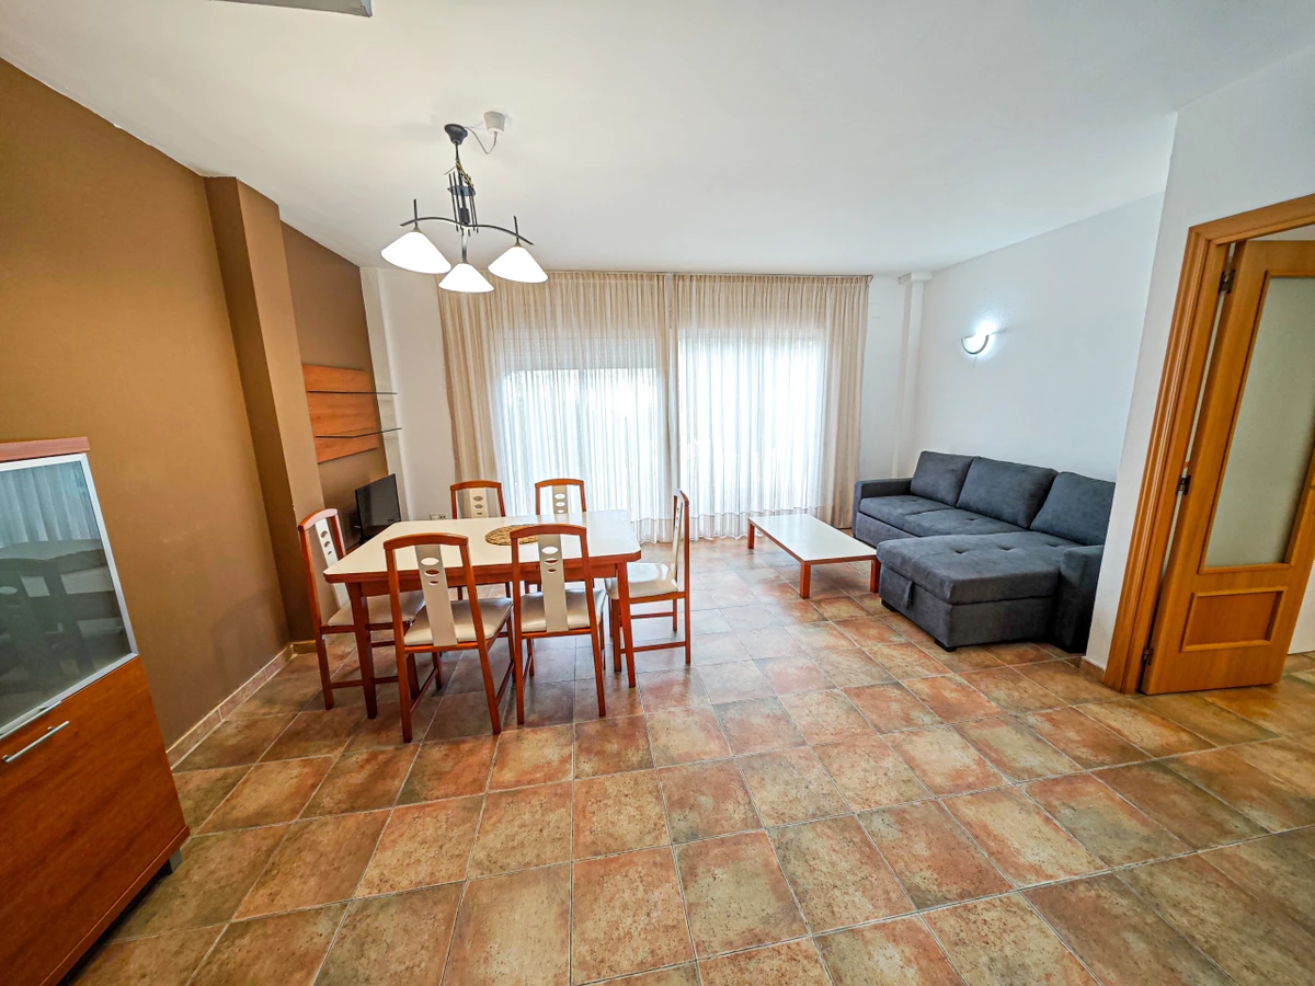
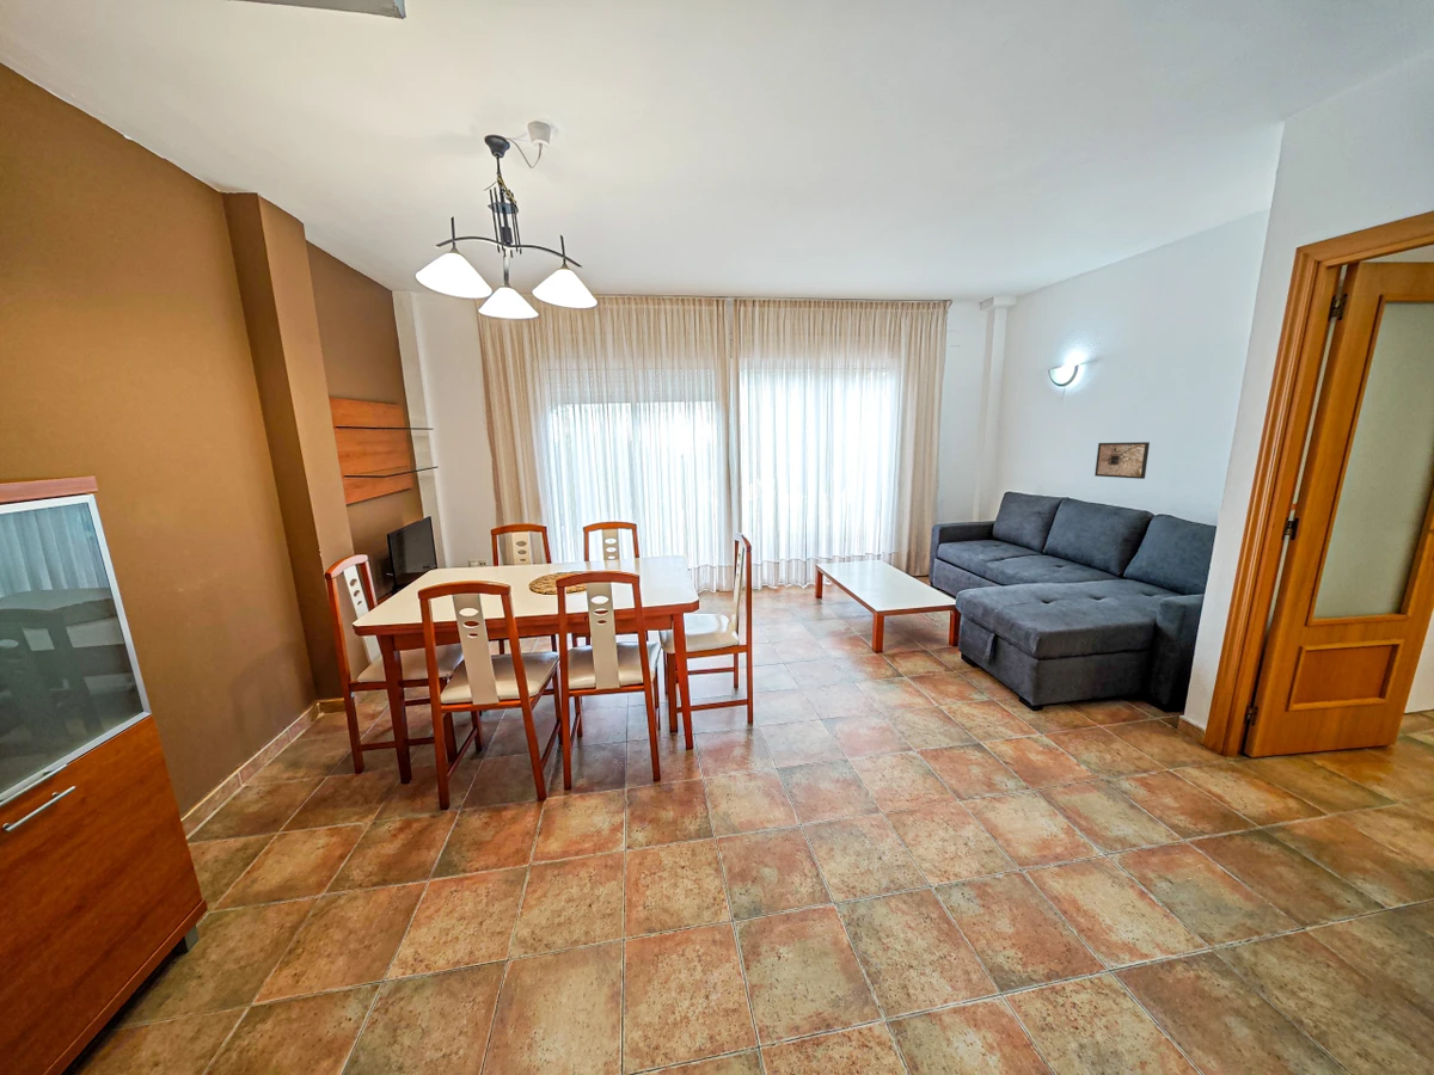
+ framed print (1120, 460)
